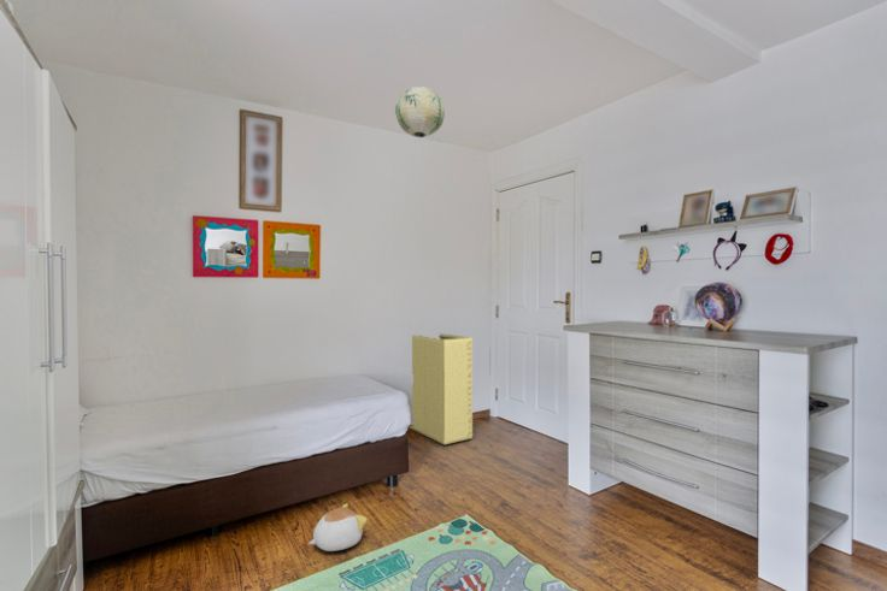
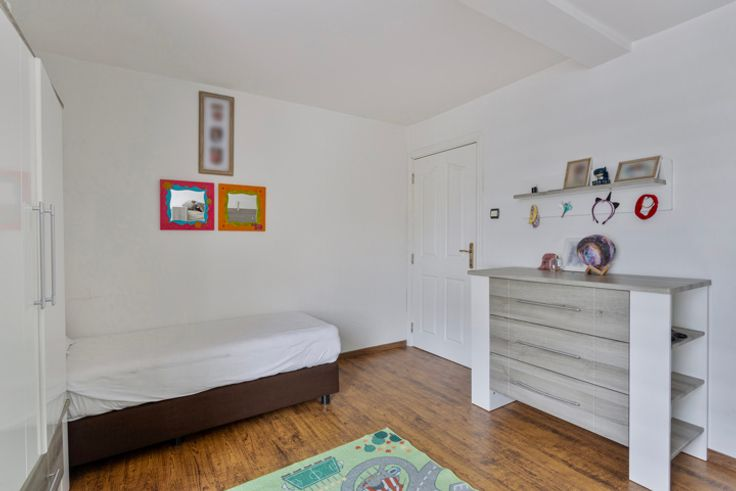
- plush toy (334, 528)
- paper lantern (419, 112)
- laundry hamper (439, 384)
